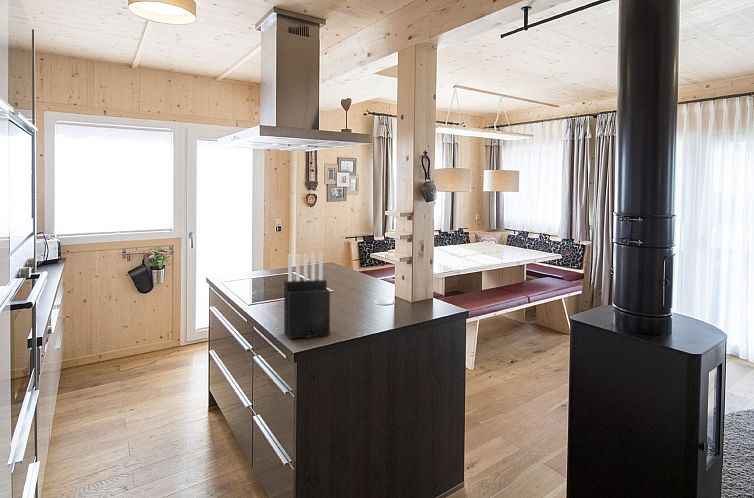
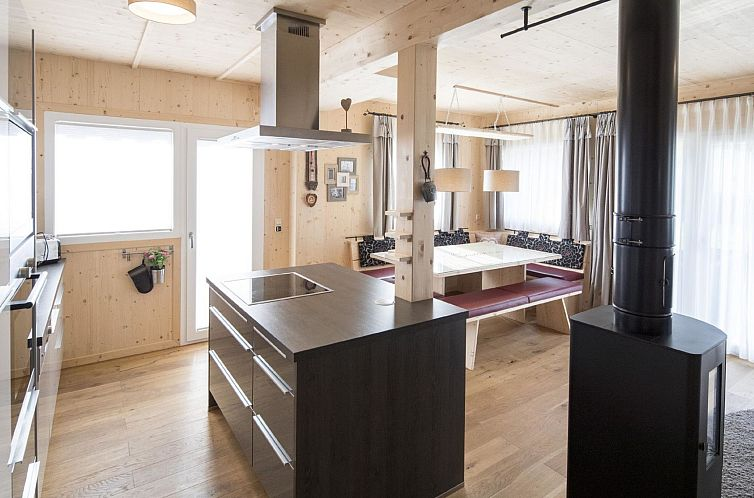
- knife block (307, 294)
